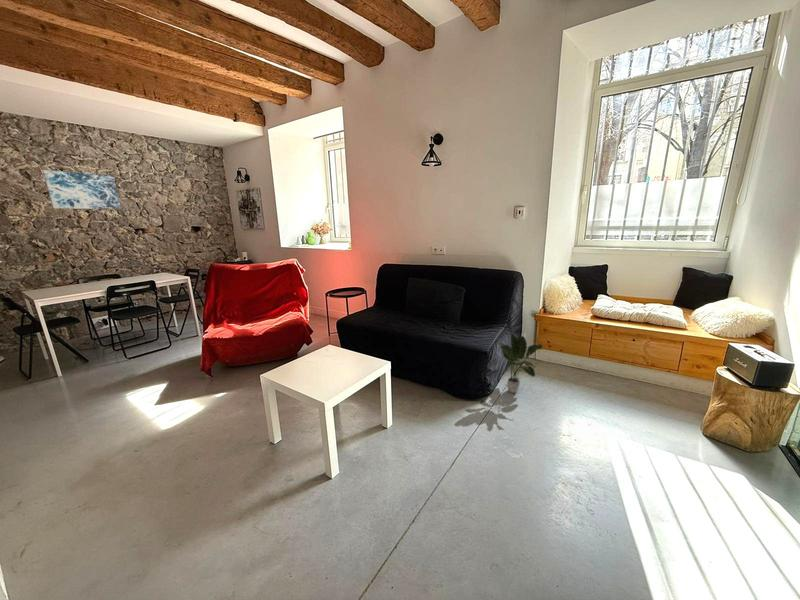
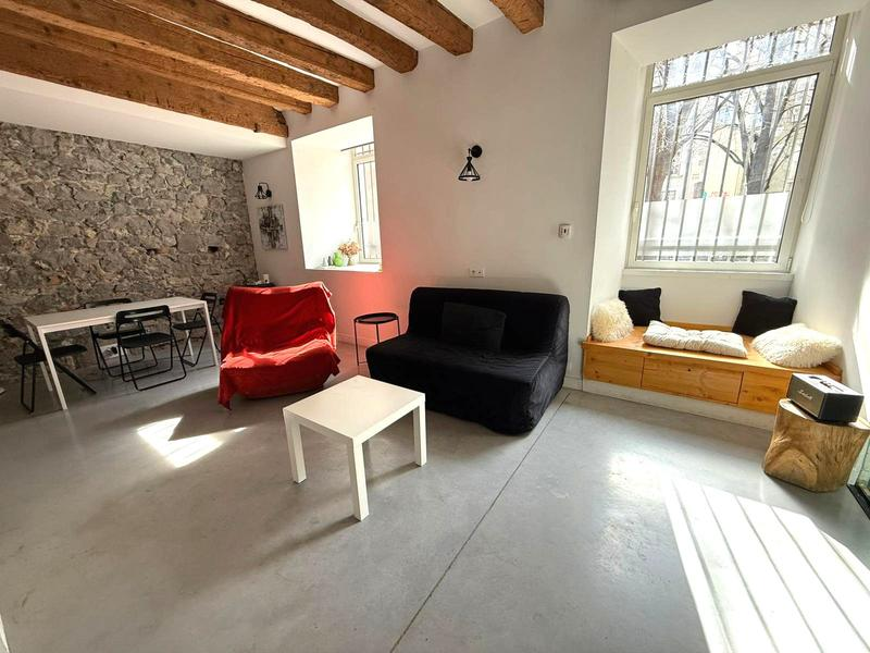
- wall art (84, 191)
- potted plant (518, 363)
